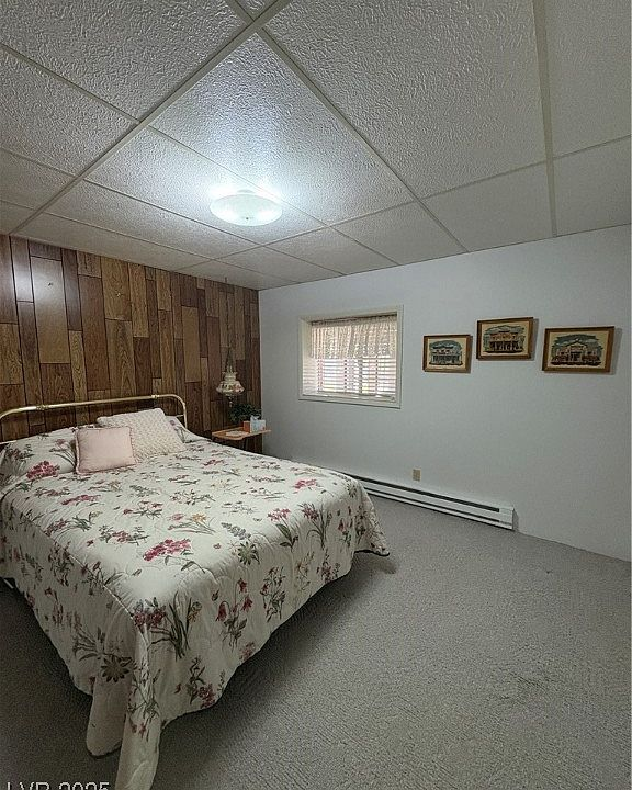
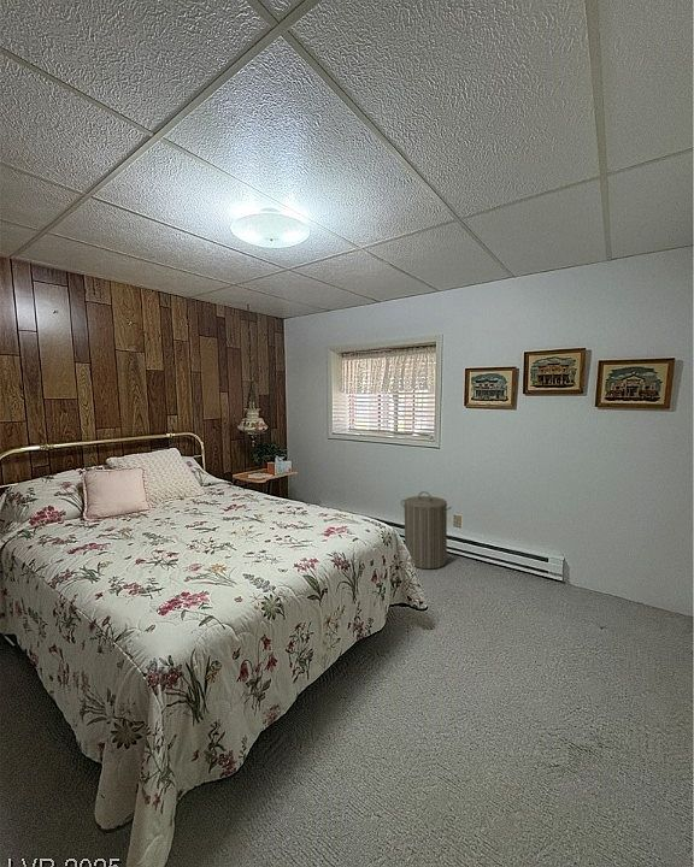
+ laundry hamper (425, 525)
